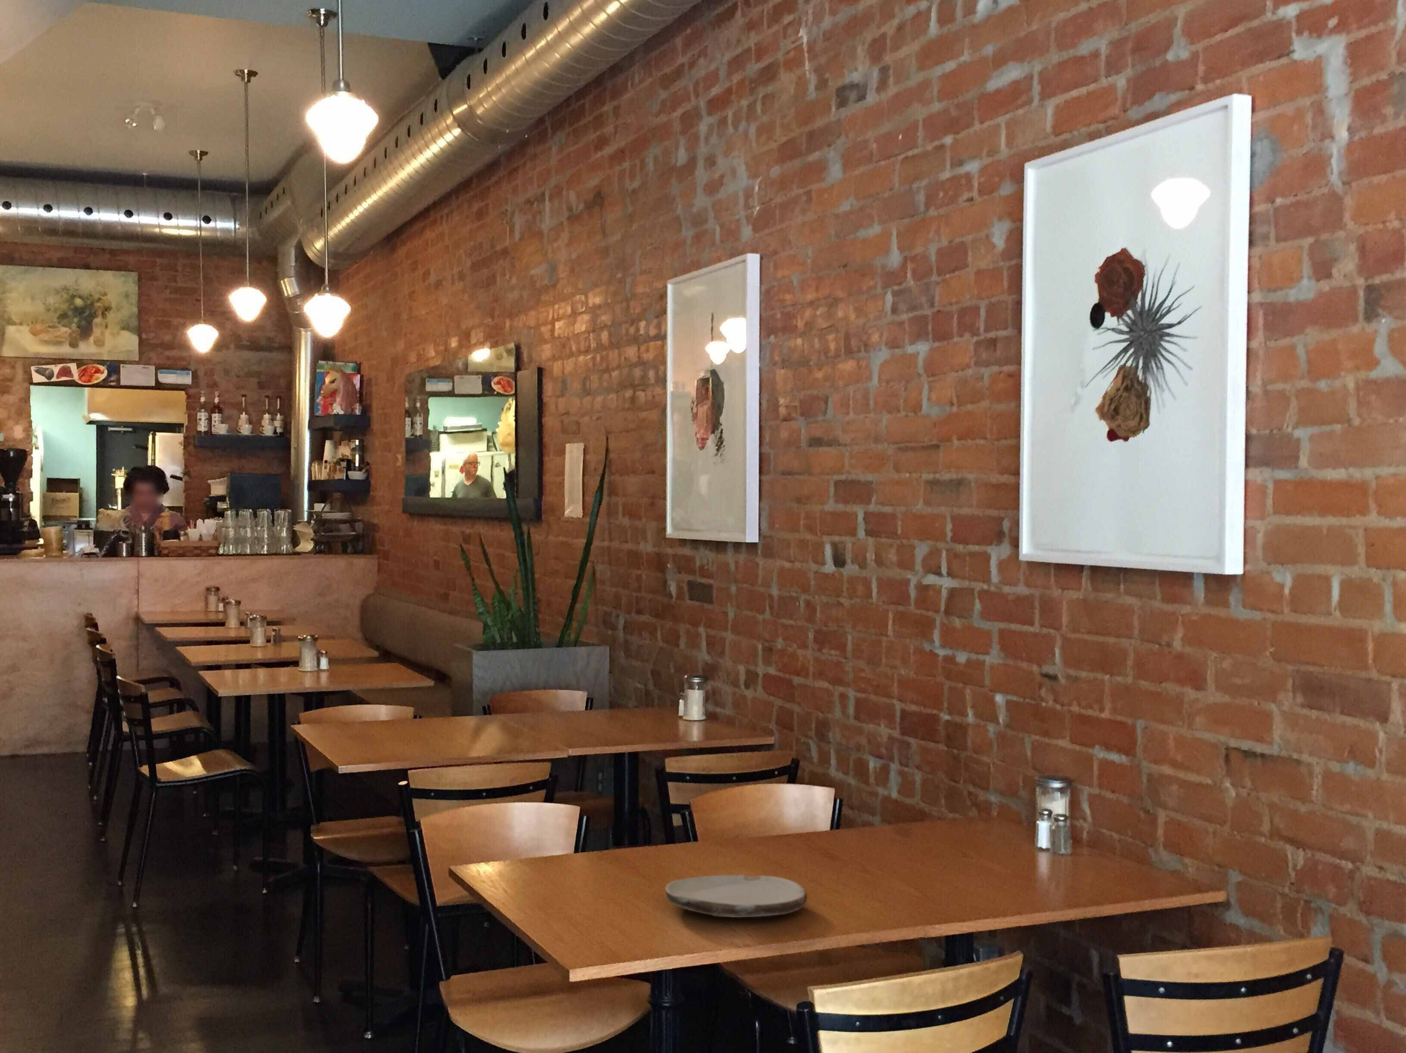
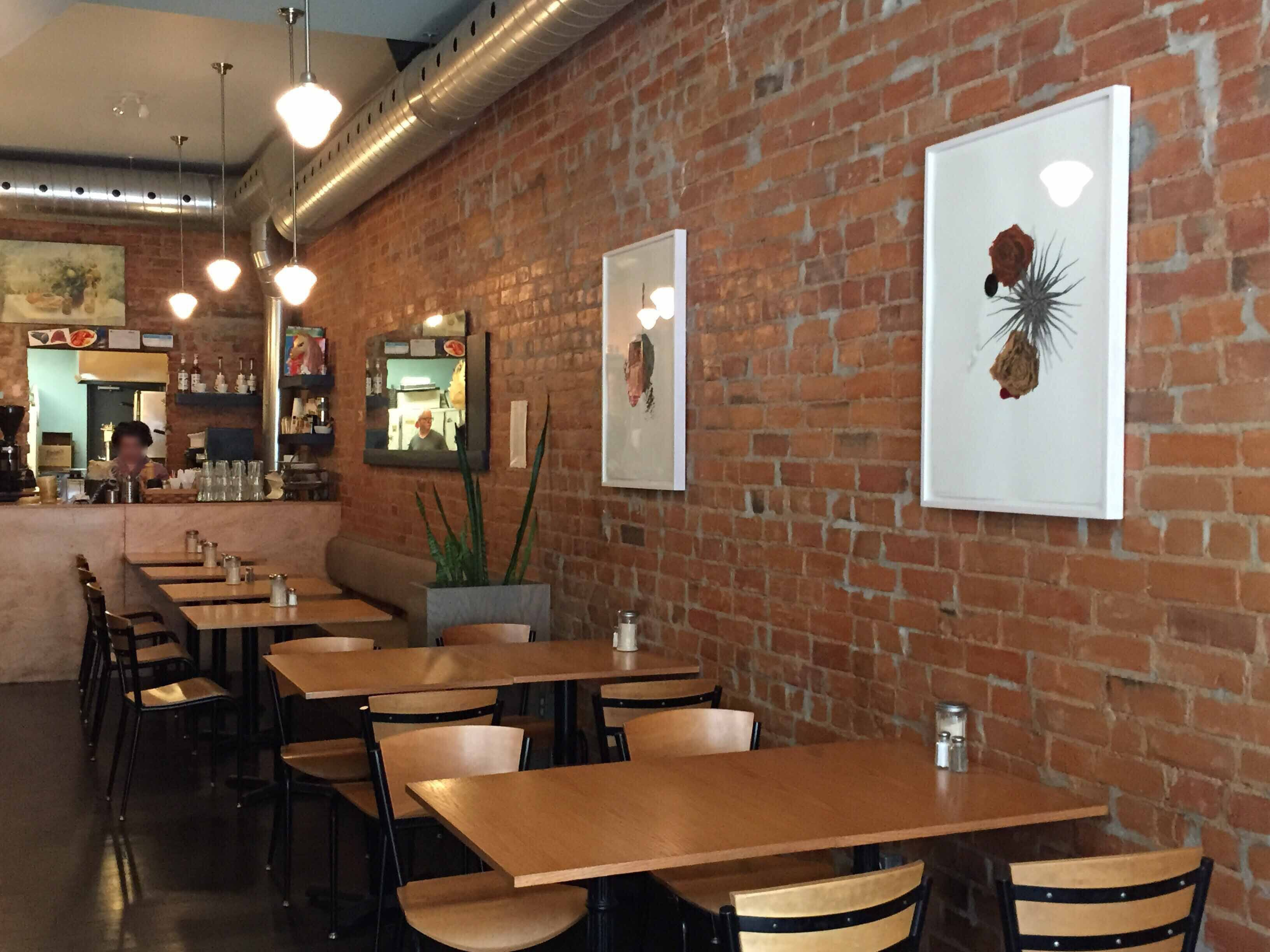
- plate (735, 896)
